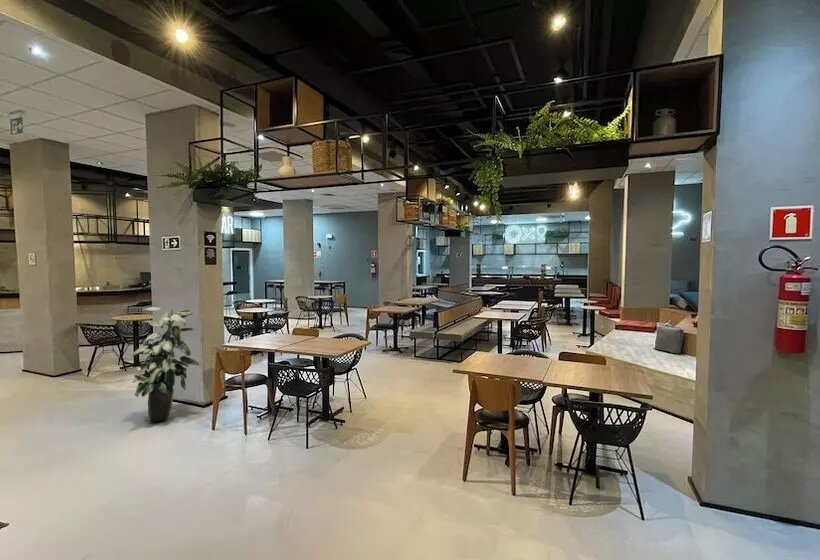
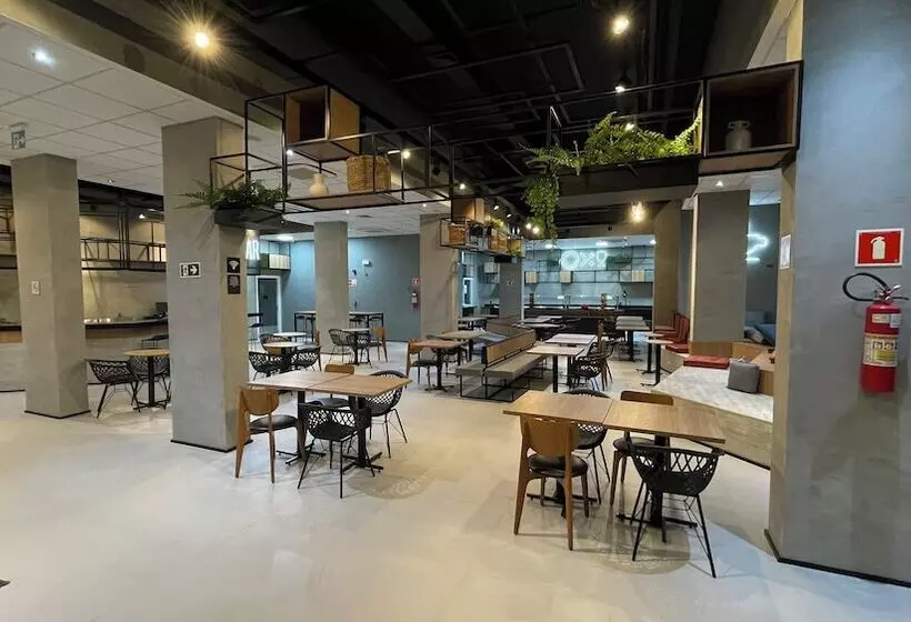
- indoor plant (162, 362)
